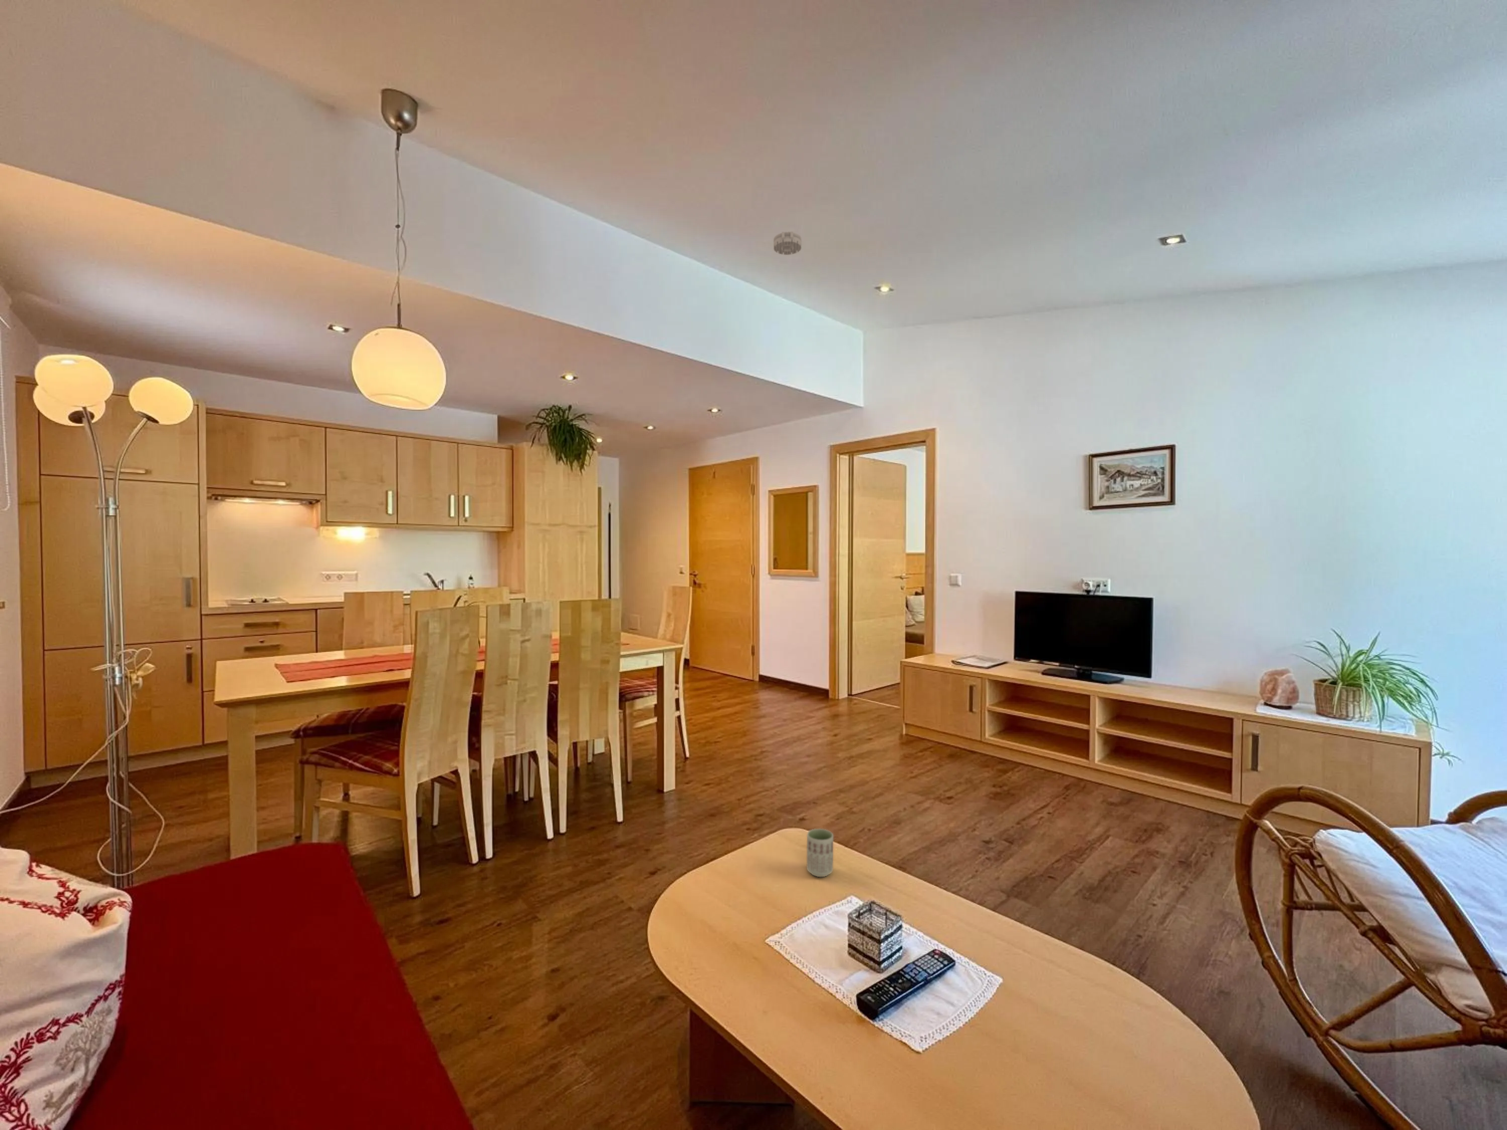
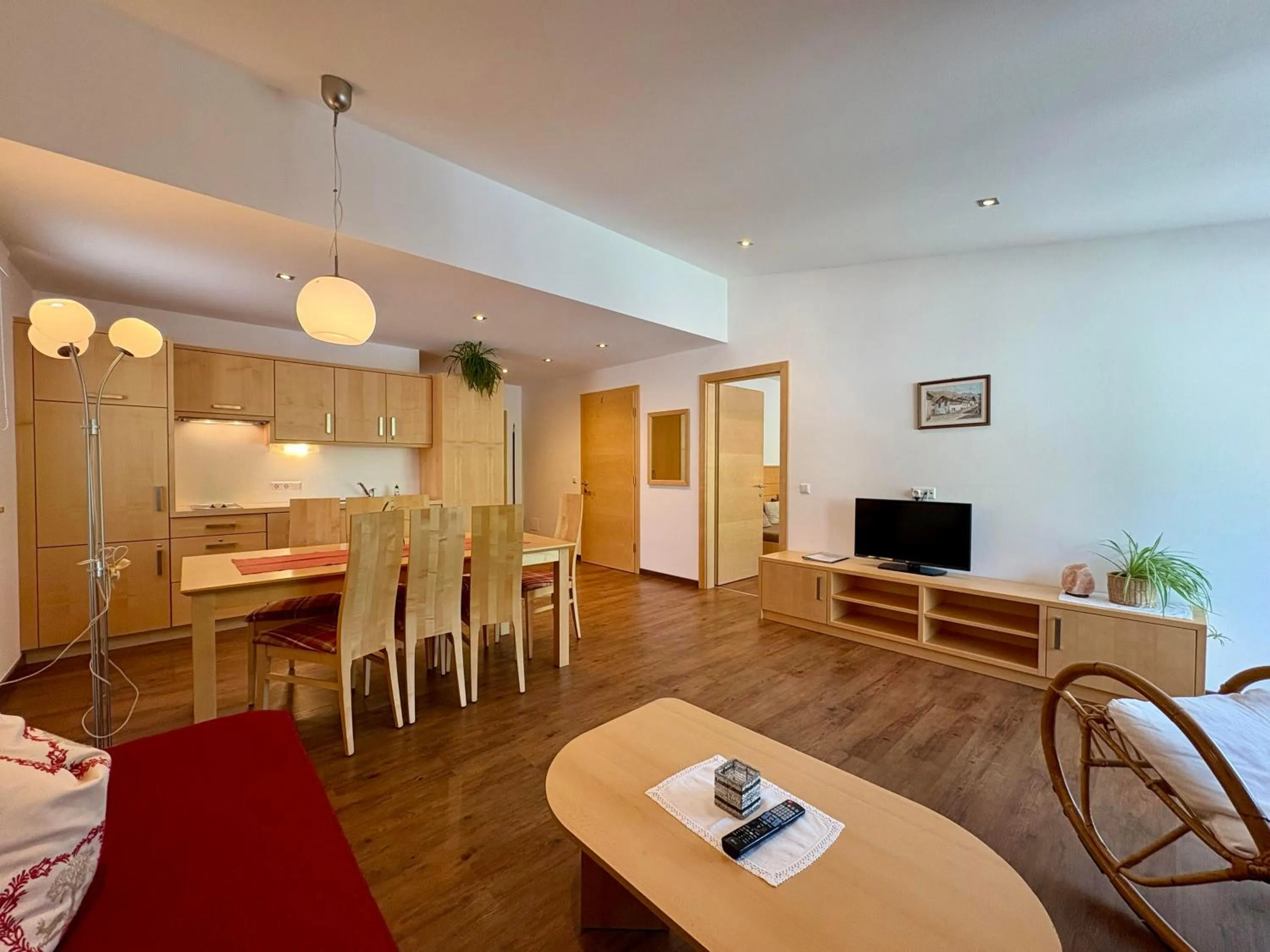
- cup (820, 852)
- smoke detector (787, 242)
